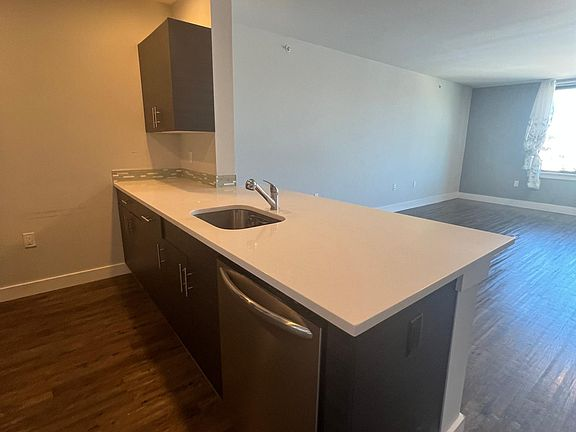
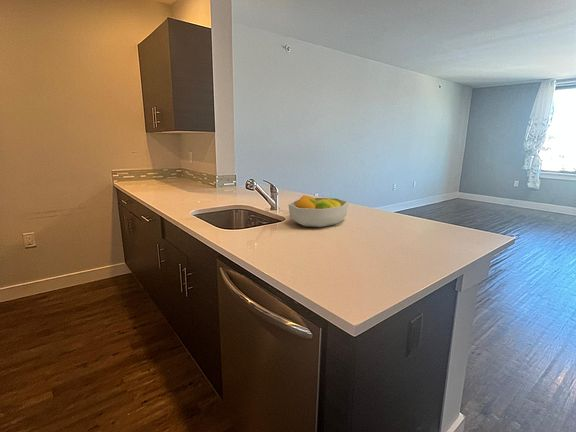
+ fruit bowl (319, 208)
